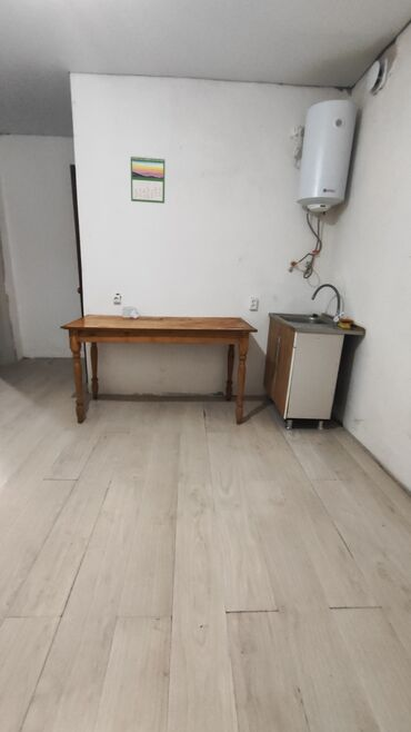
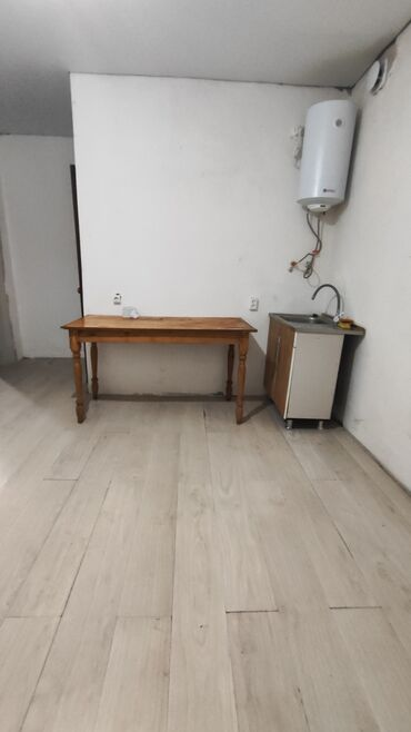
- calendar (148, 179)
